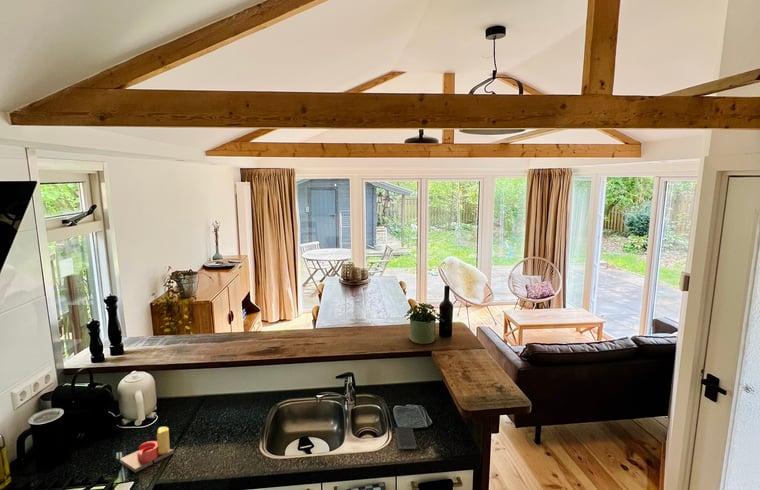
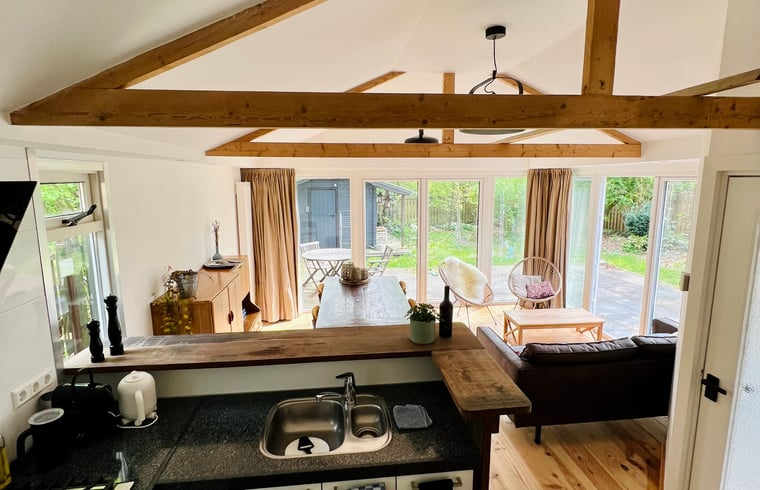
- candle (147, 444)
- smartphone (405, 437)
